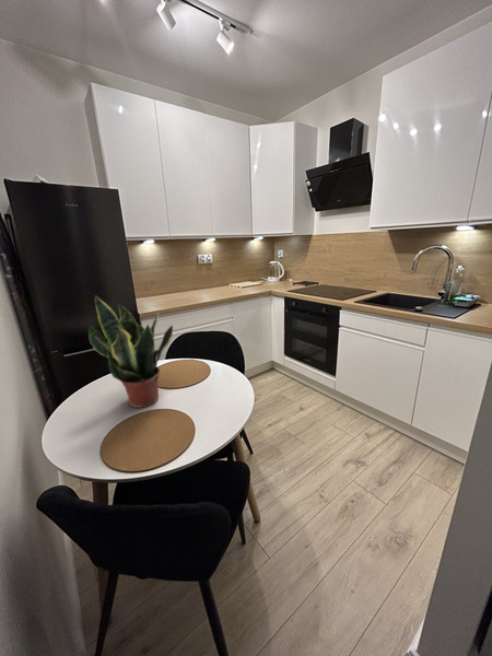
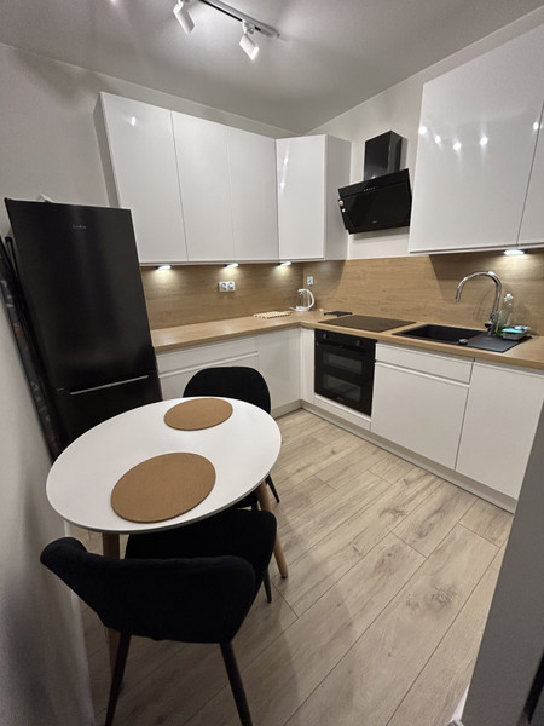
- potted plant (138, 350)
